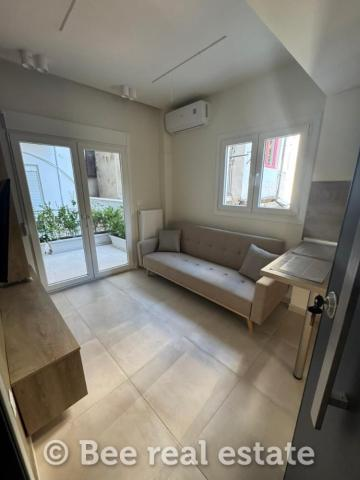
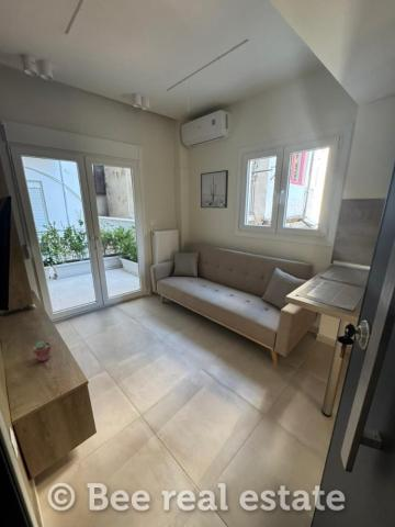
+ wall art (213, 190)
+ potted succulent (42, 349)
